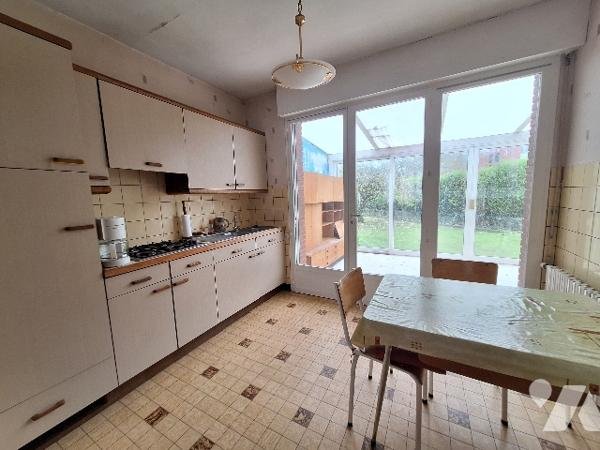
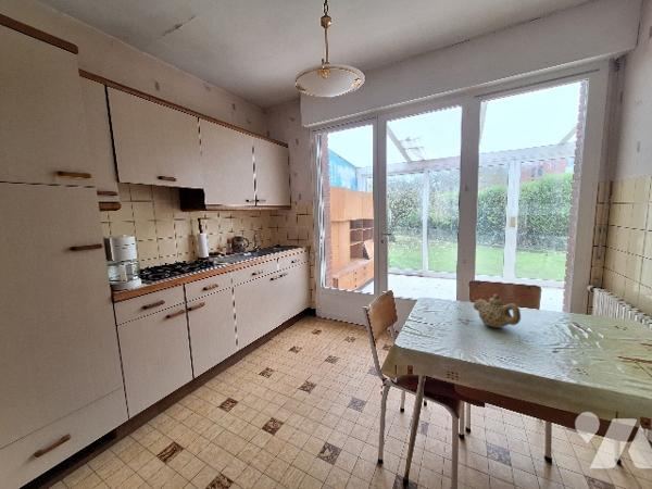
+ teapot (496, 310)
